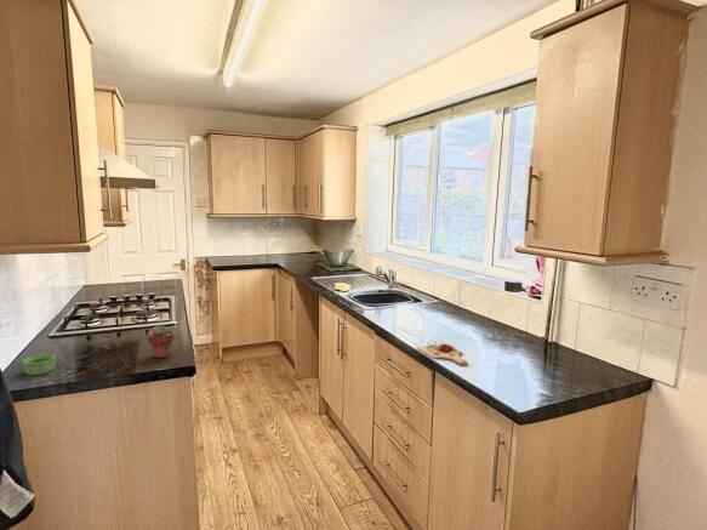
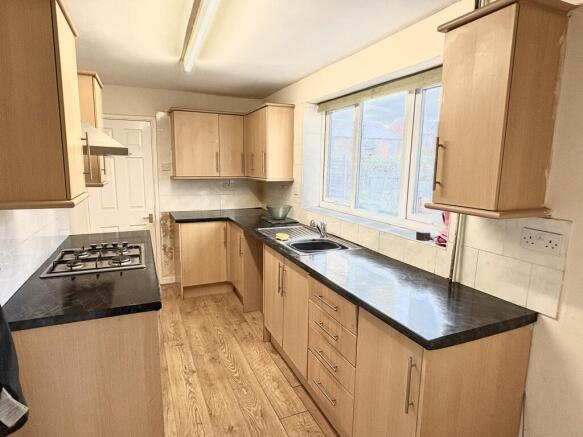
- cutting board (446, 352)
- potted succulent (160, 340)
- ramekin (39, 364)
